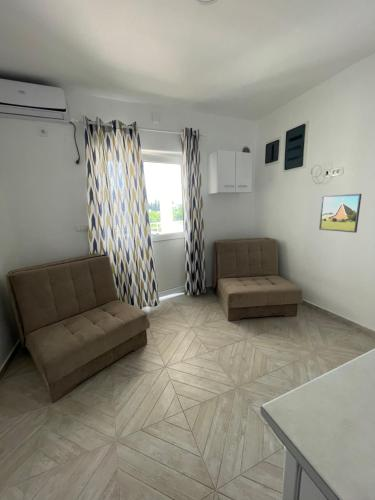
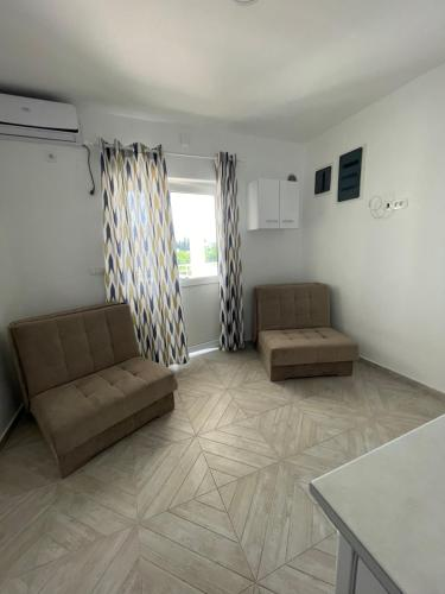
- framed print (338, 213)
